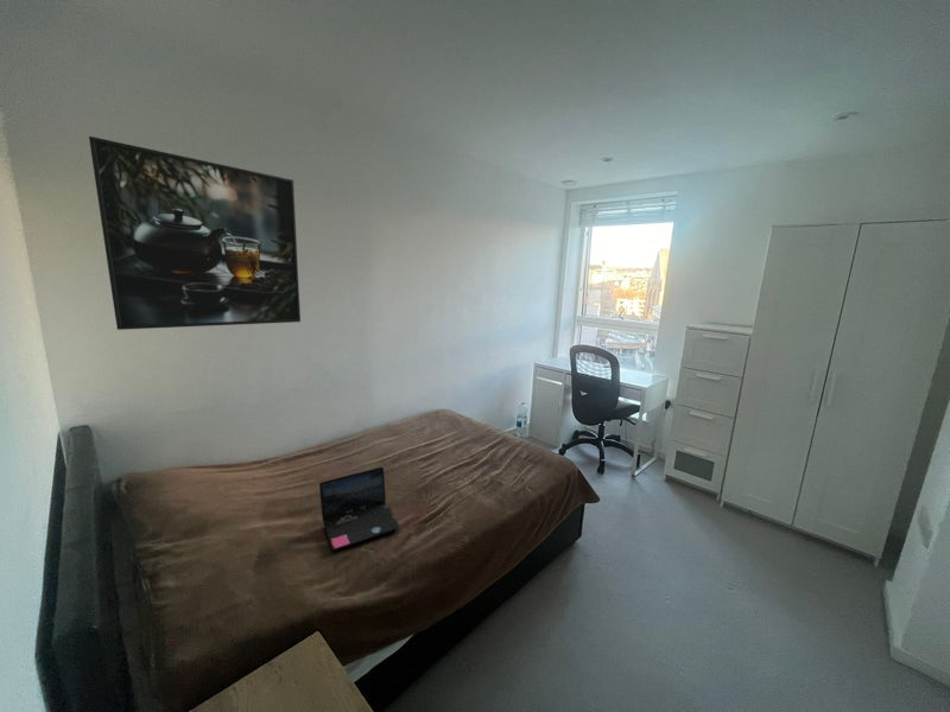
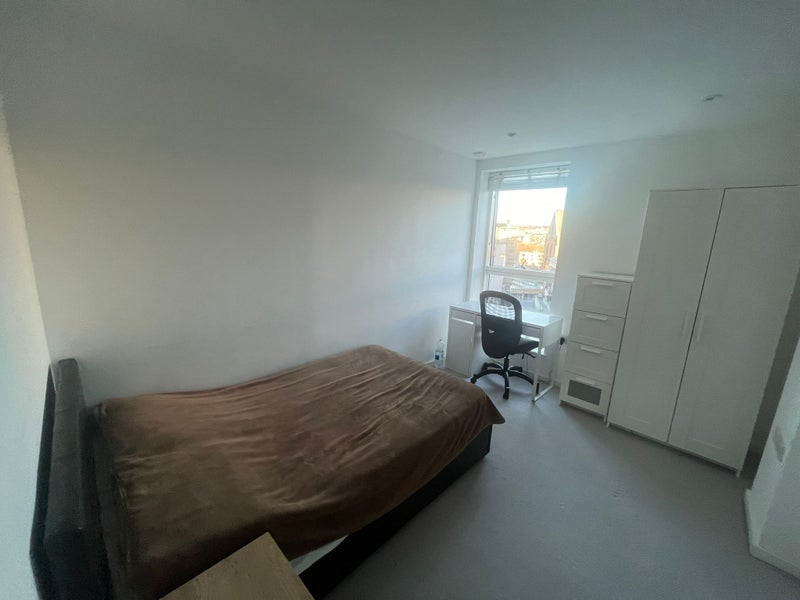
- laptop (360, 506)
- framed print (214, 246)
